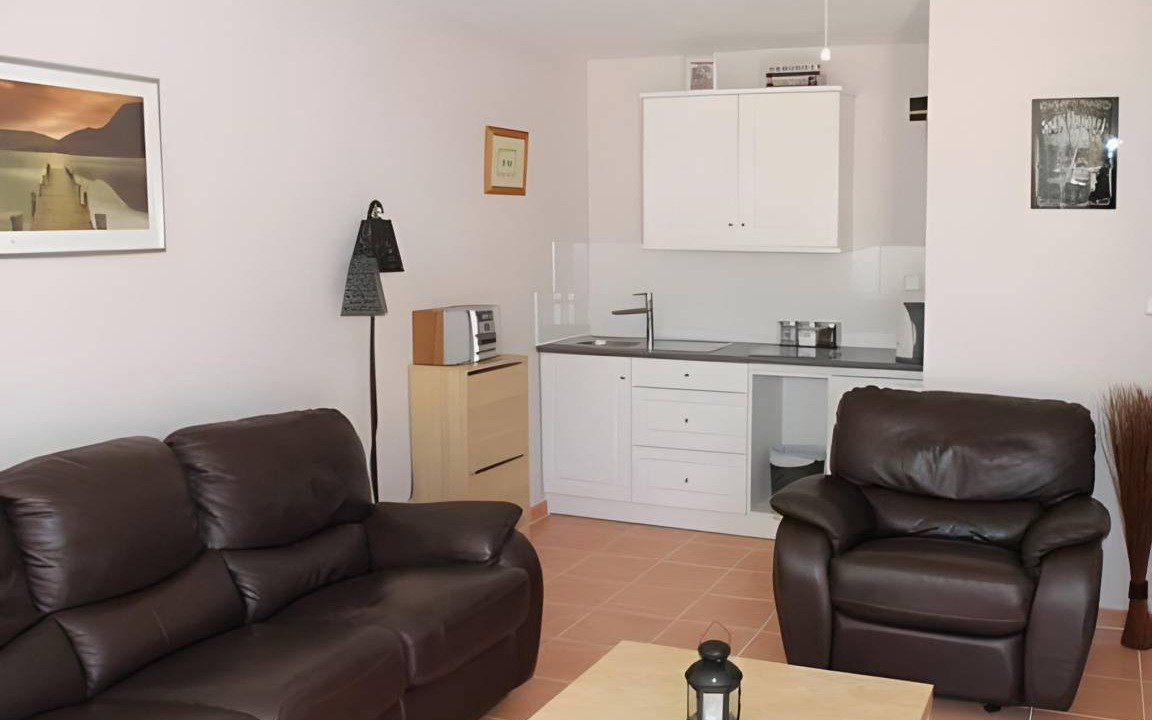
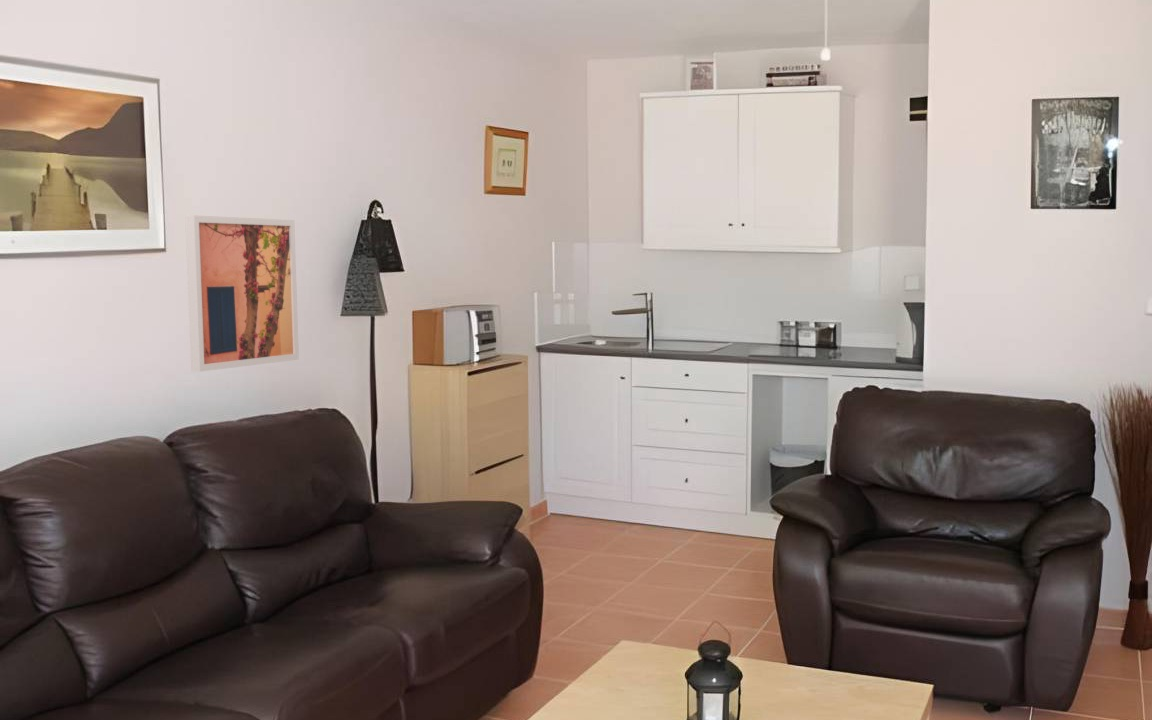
+ wall art (245, 291)
